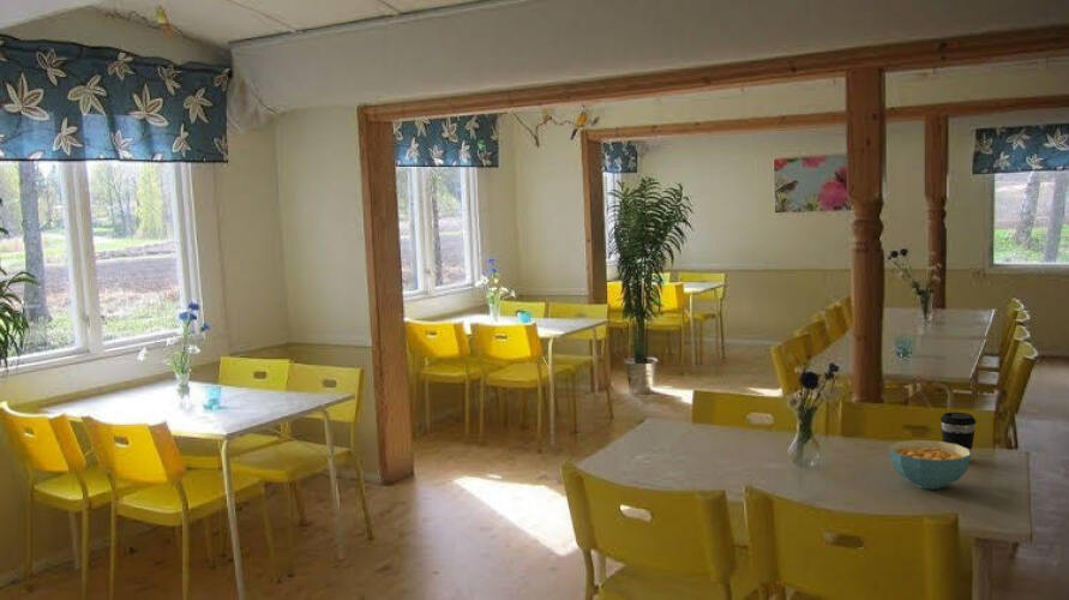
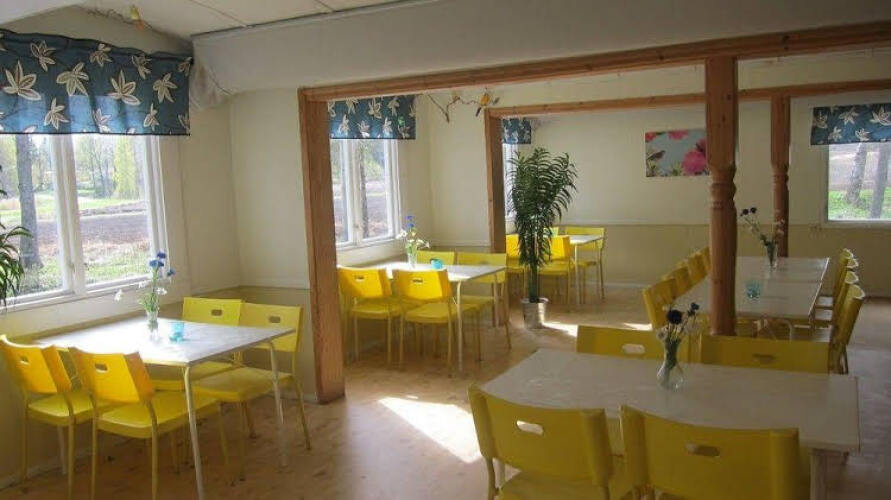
- cereal bowl (929, 467)
- coffee cup (957, 437)
